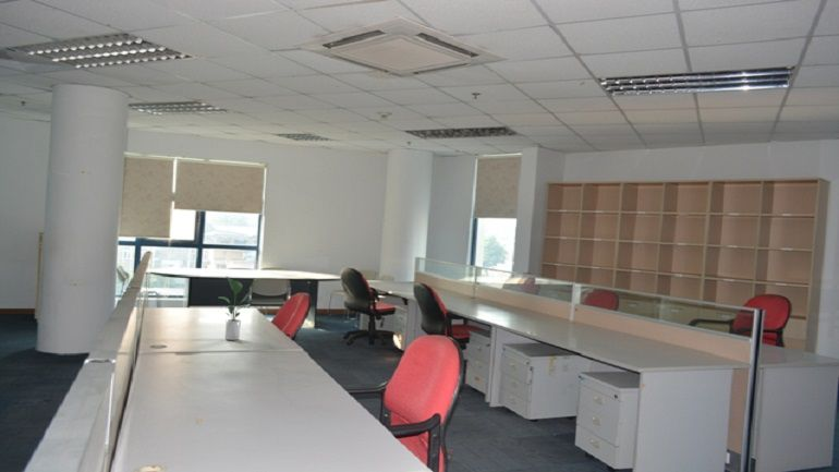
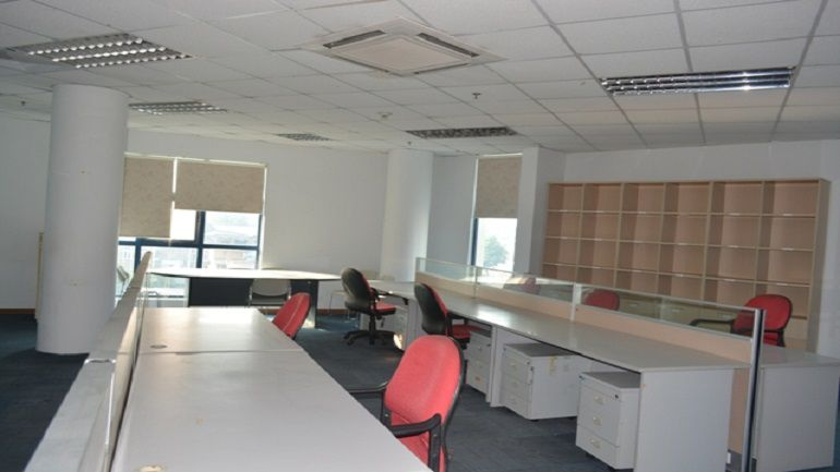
- potted plant (234, 306)
